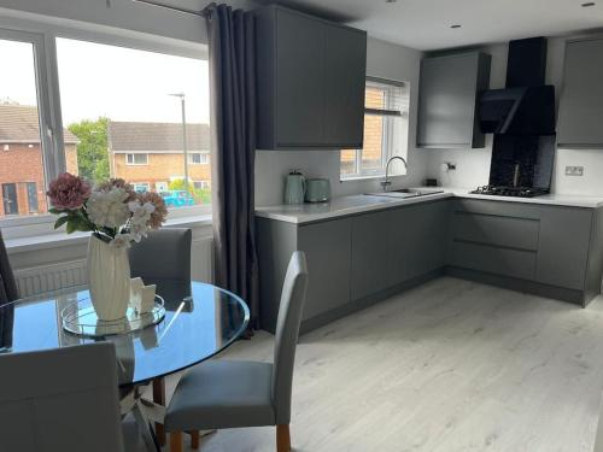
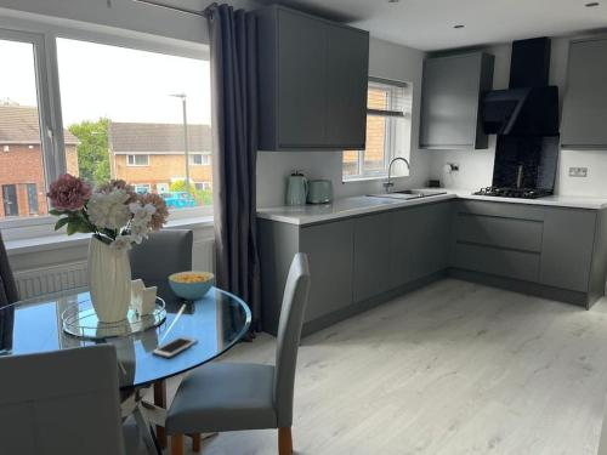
+ cereal bowl (192, 286)
+ cell phone (175, 346)
